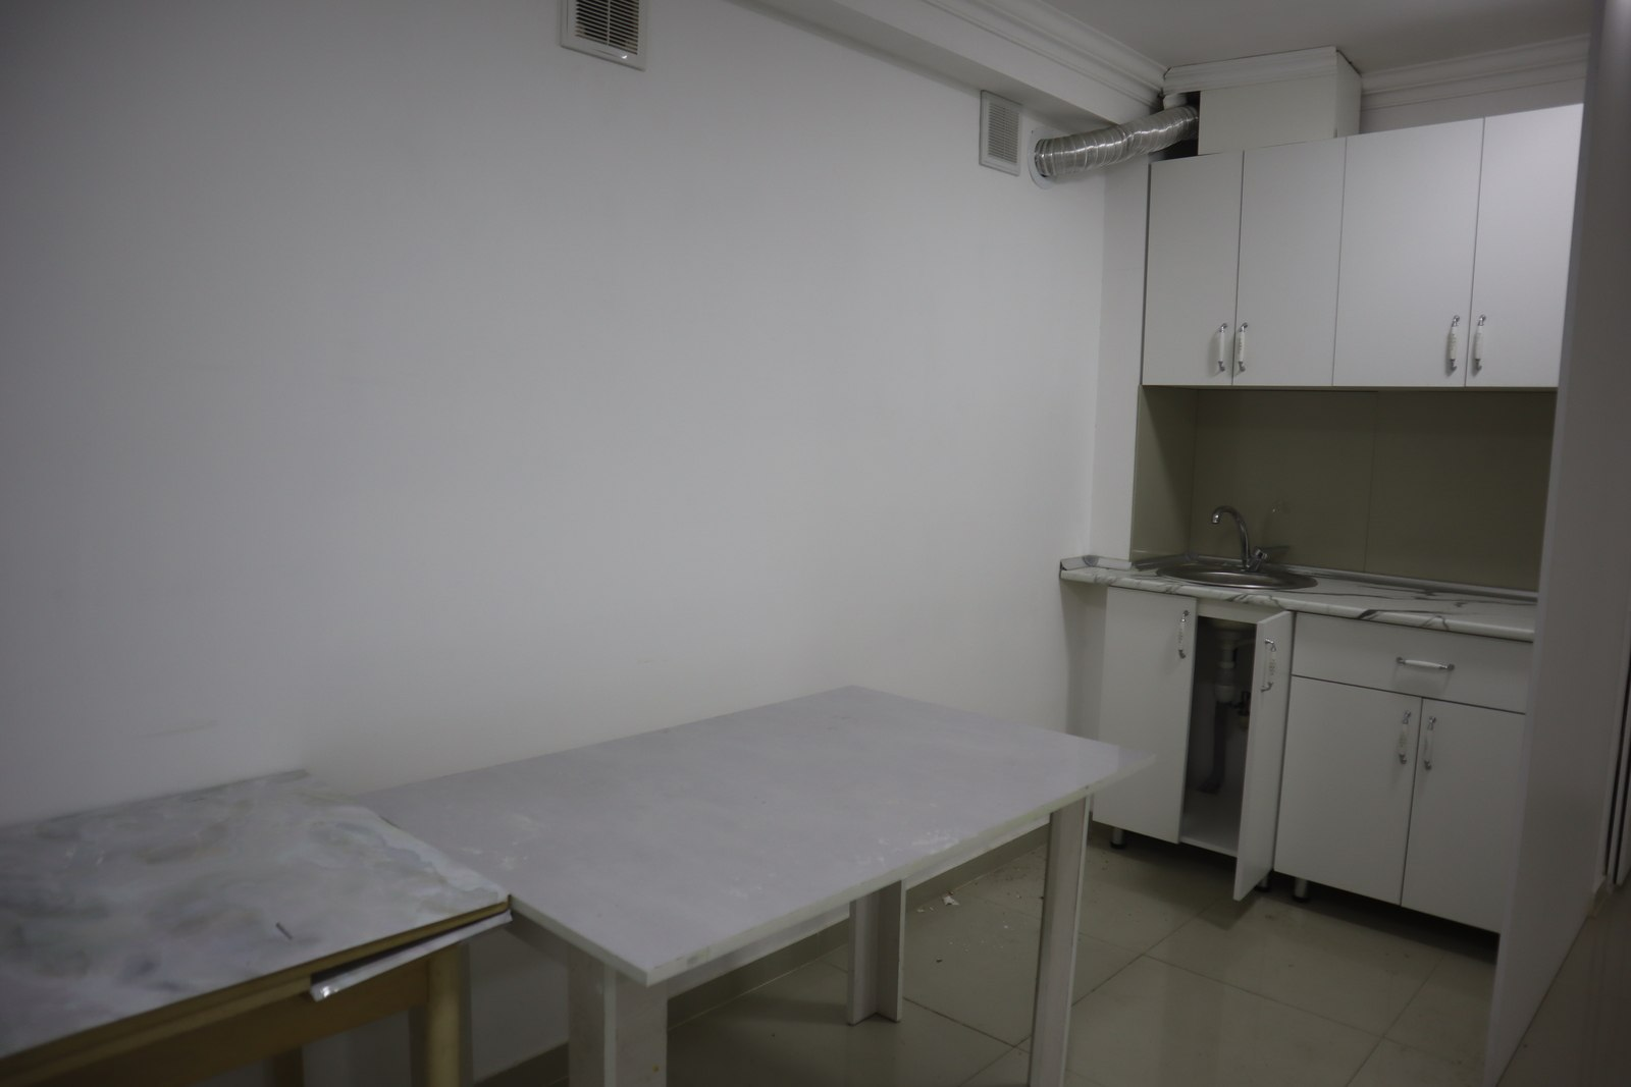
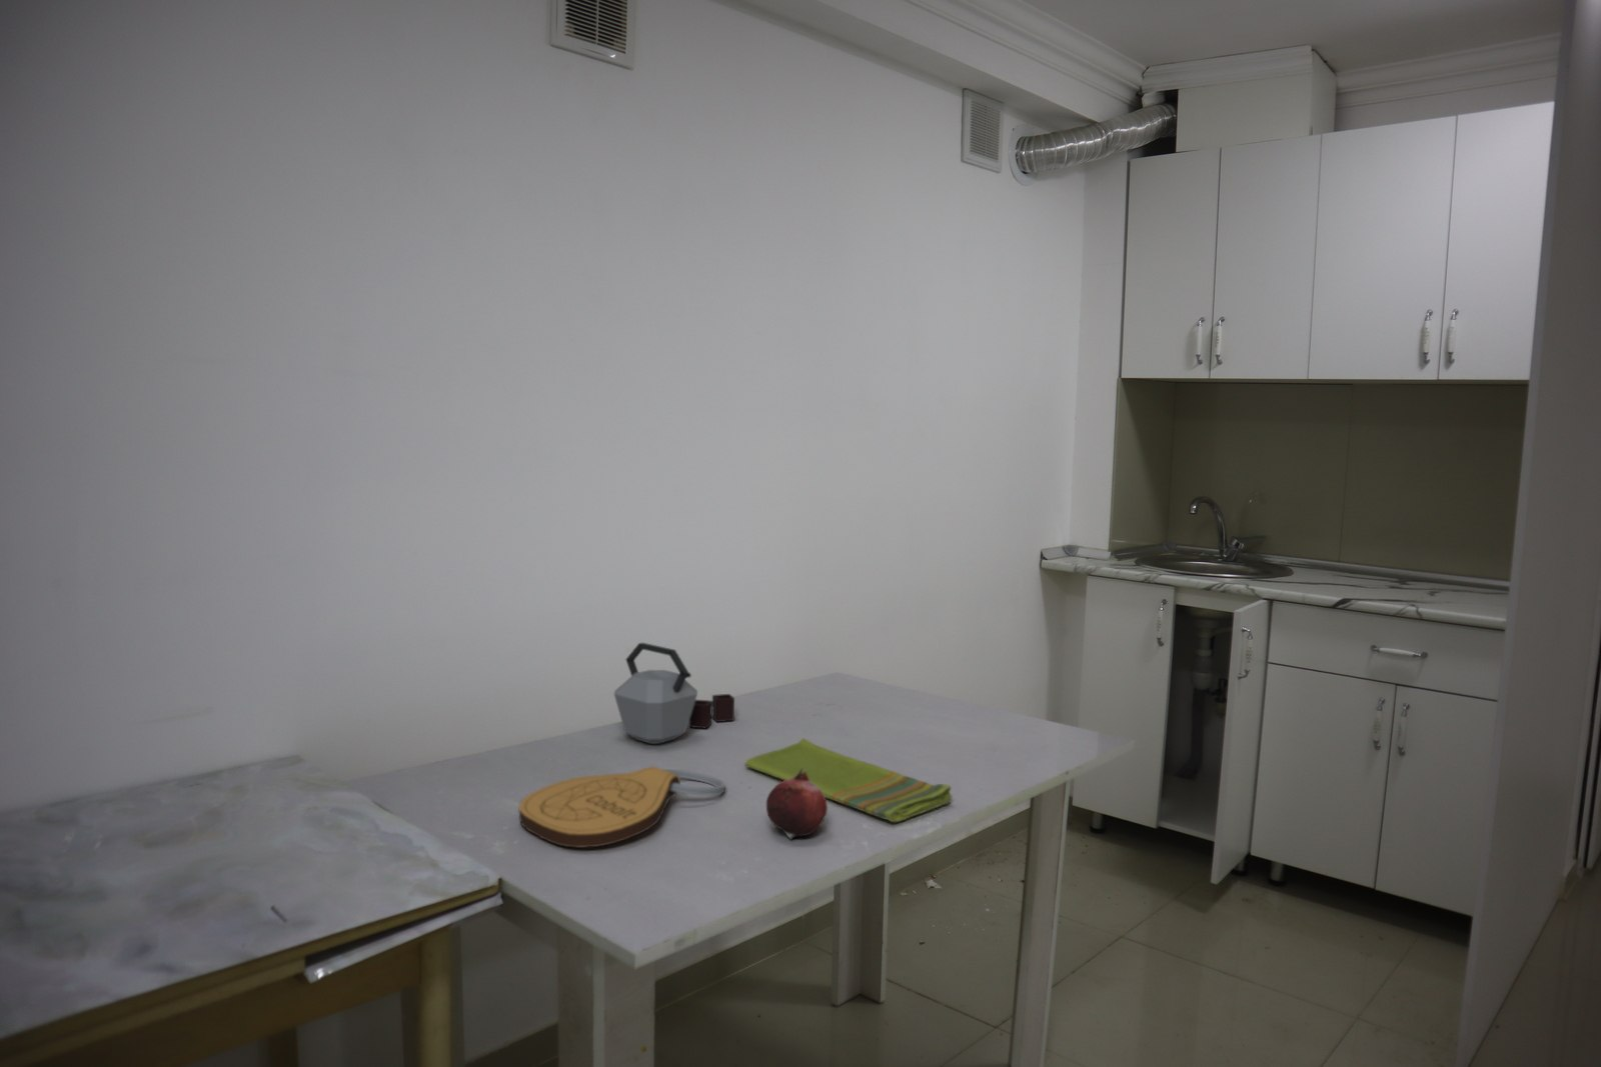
+ kettle (684, 686)
+ key chain (633, 793)
+ dish towel (843, 776)
+ fruit (797, 800)
